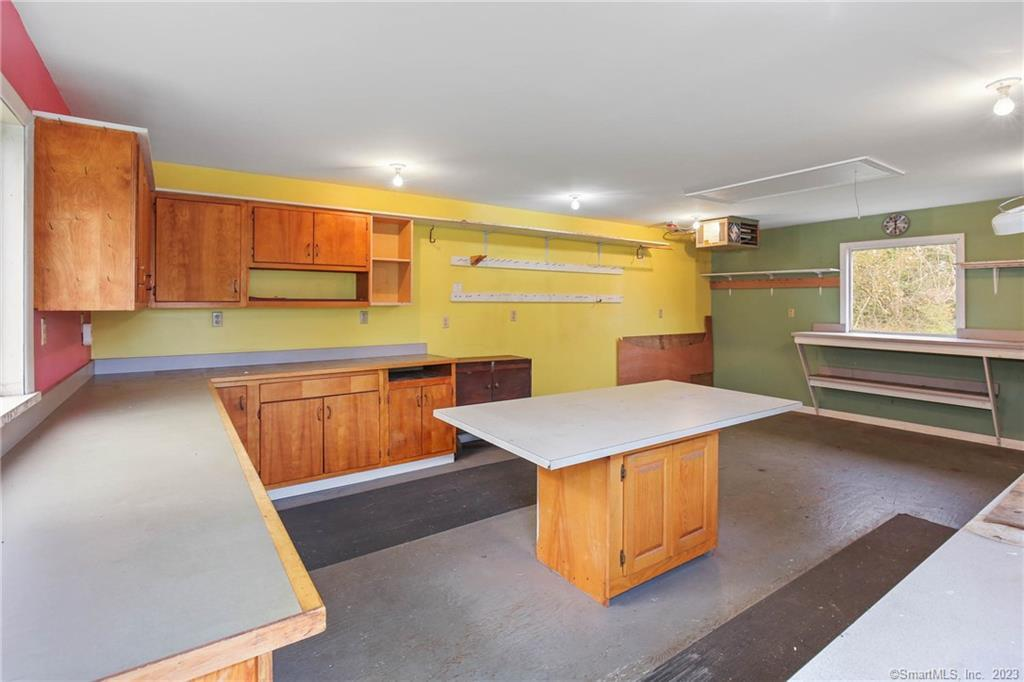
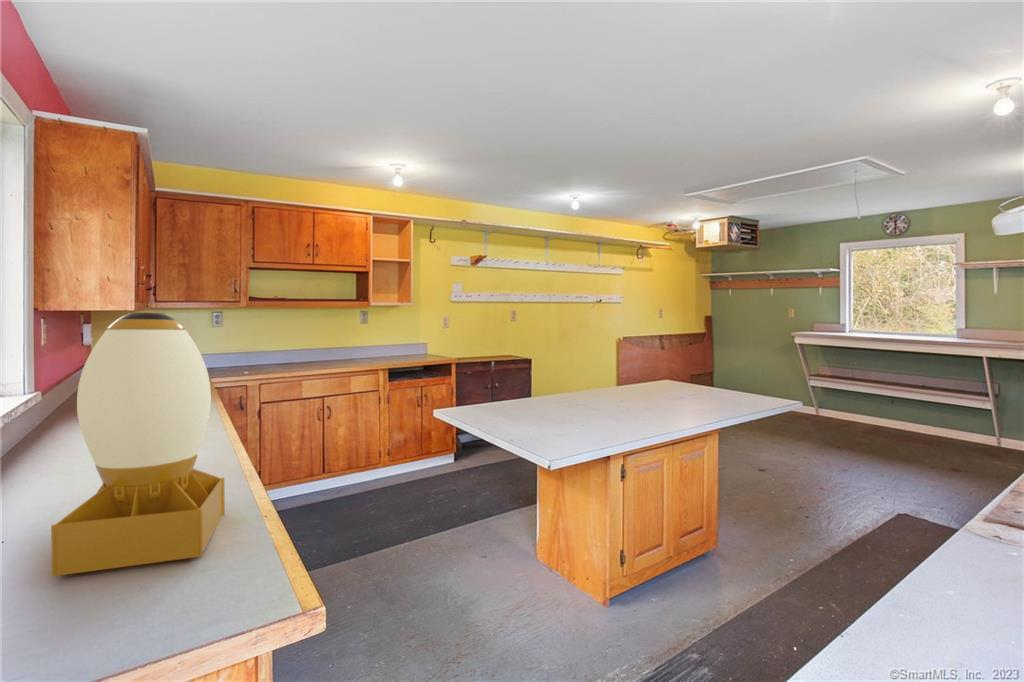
+ desk lamp (149, 427)
